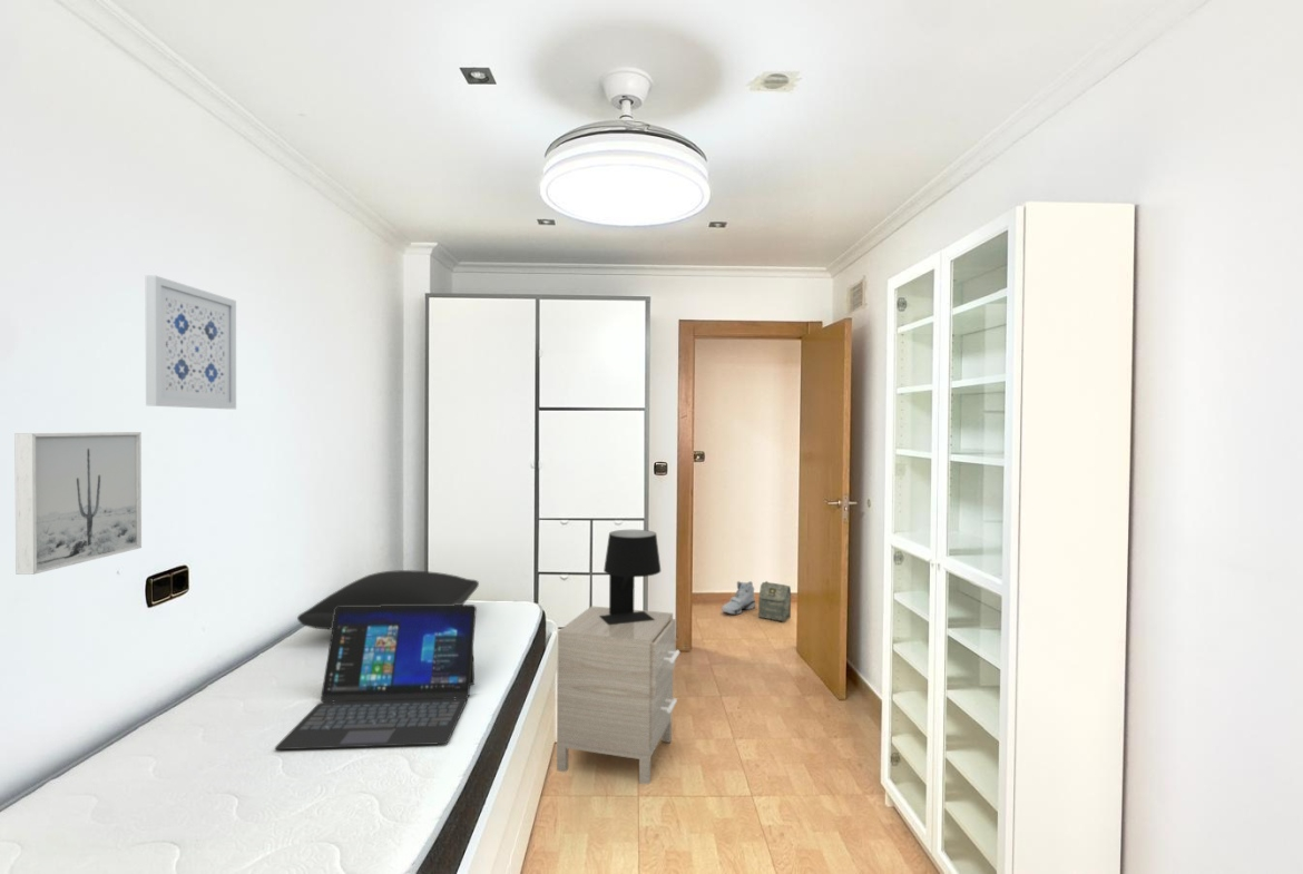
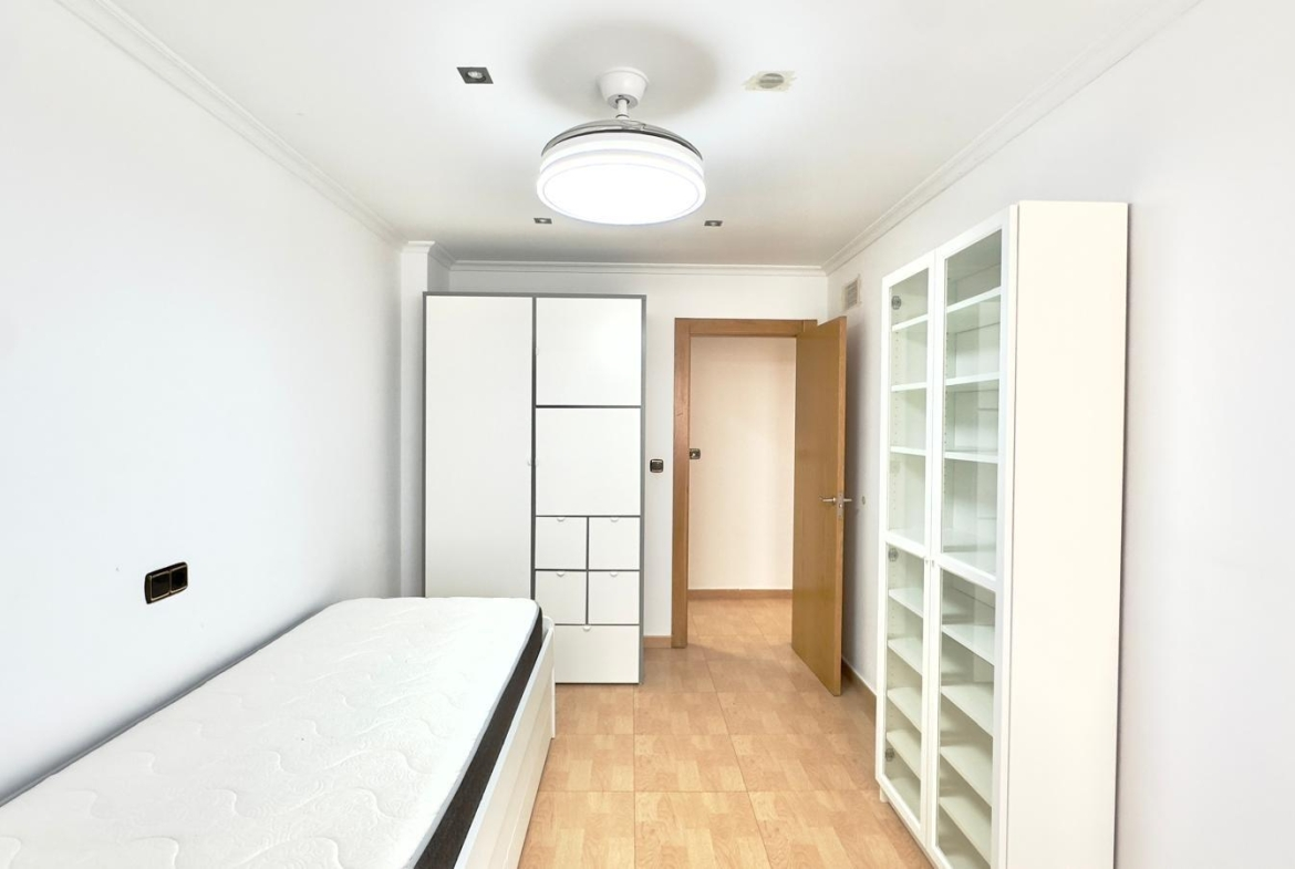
- wall art (84, 495)
- pillow (395, 600)
- wall art (195, 348)
- laptop (386, 668)
- sneaker (738, 597)
- nightstand (625, 688)
- bag (774, 600)
- table lamp (630, 577)
